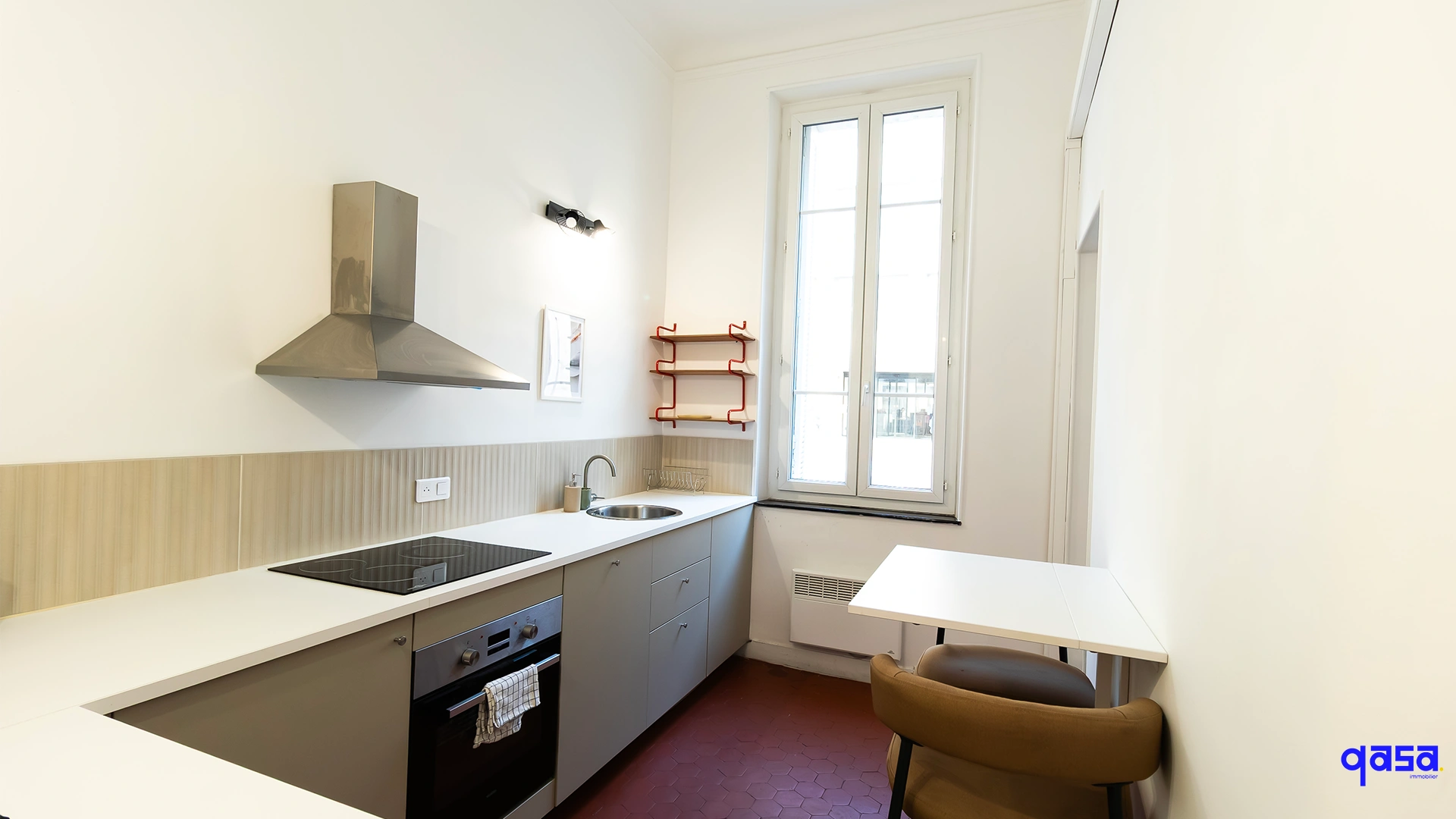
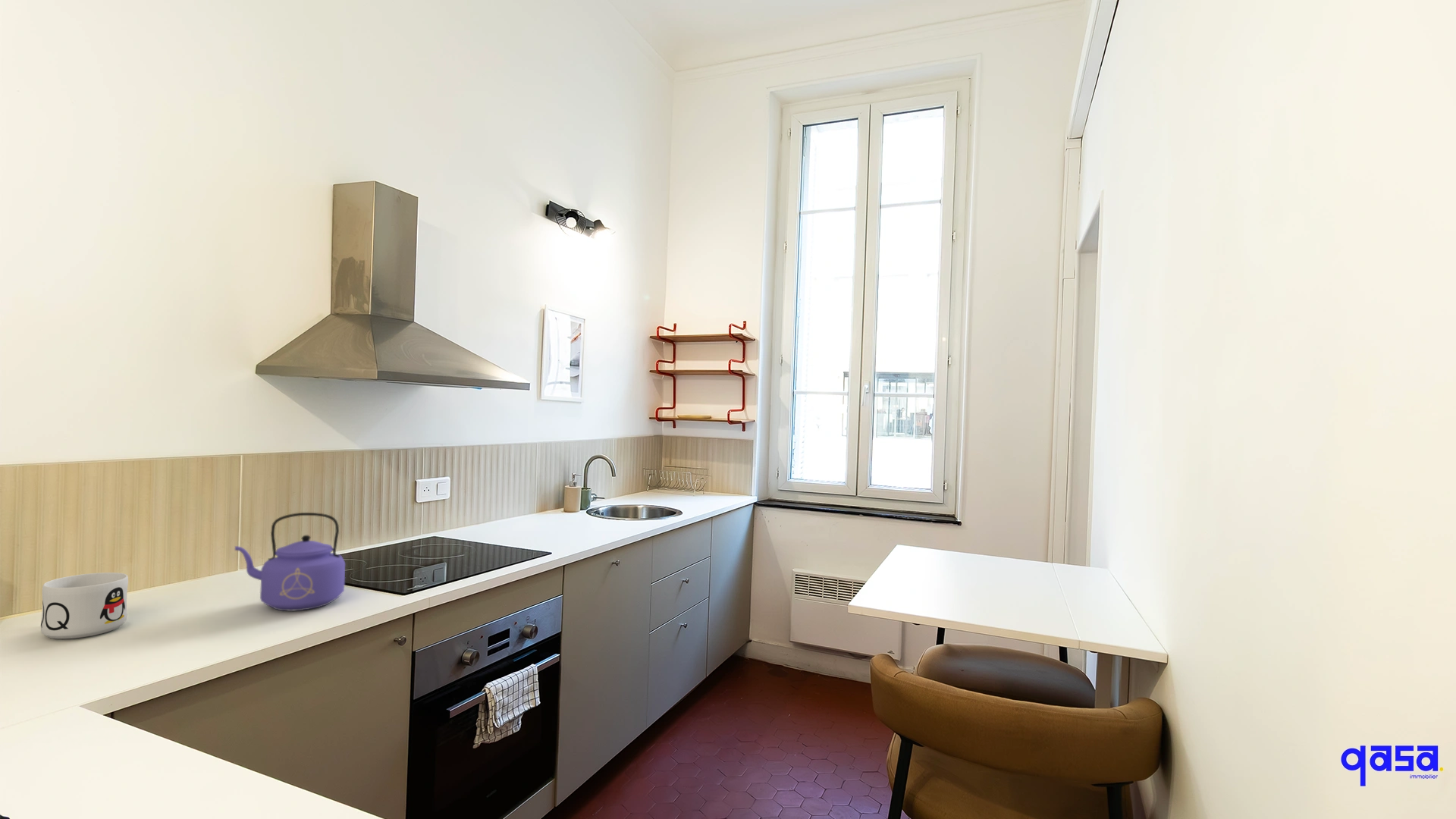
+ mug (89, 601)
+ kettle (290, 557)
